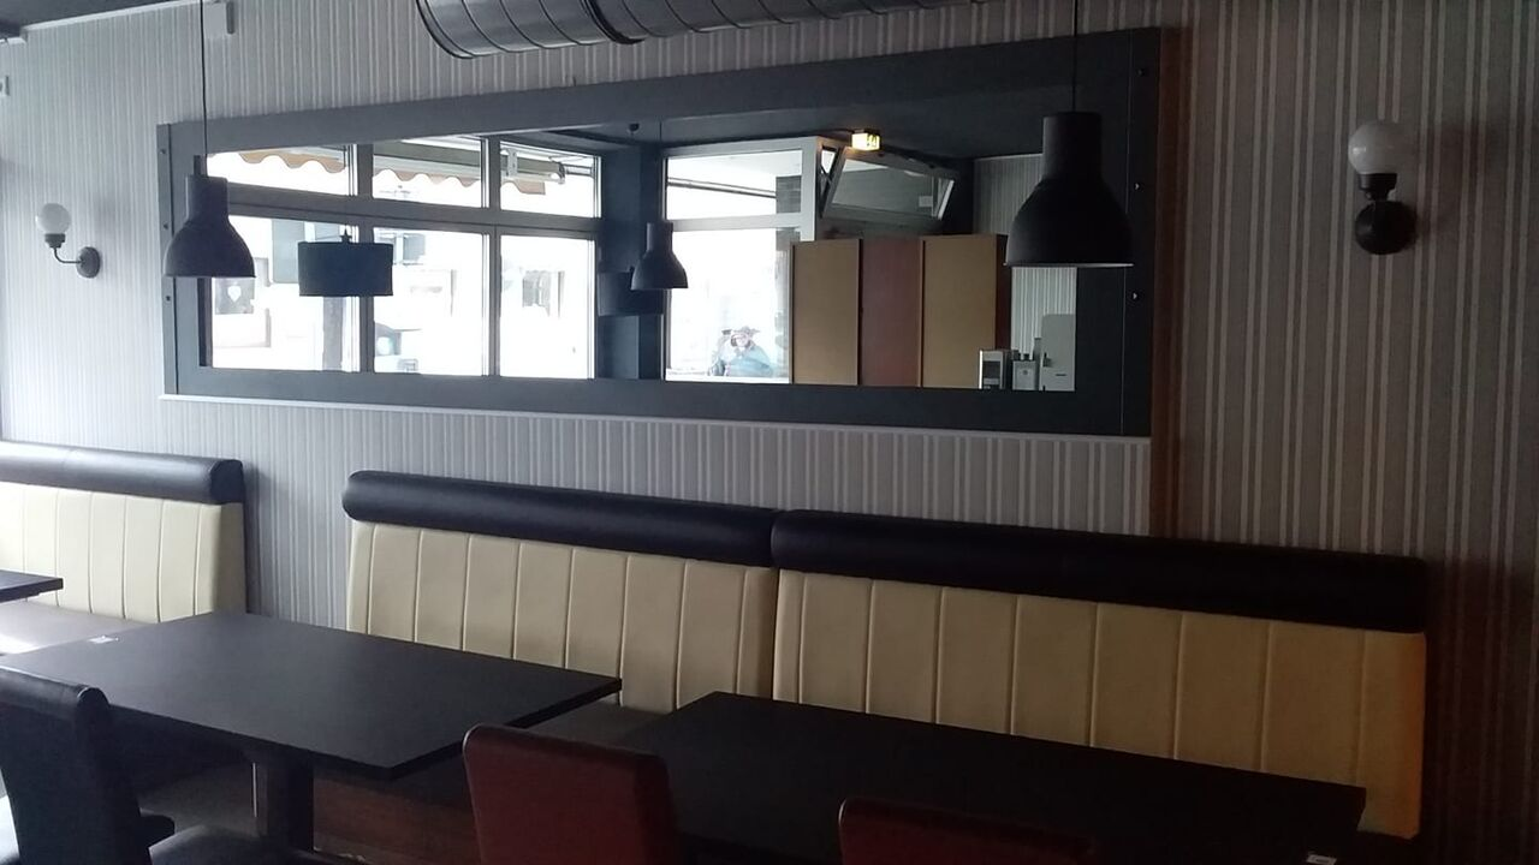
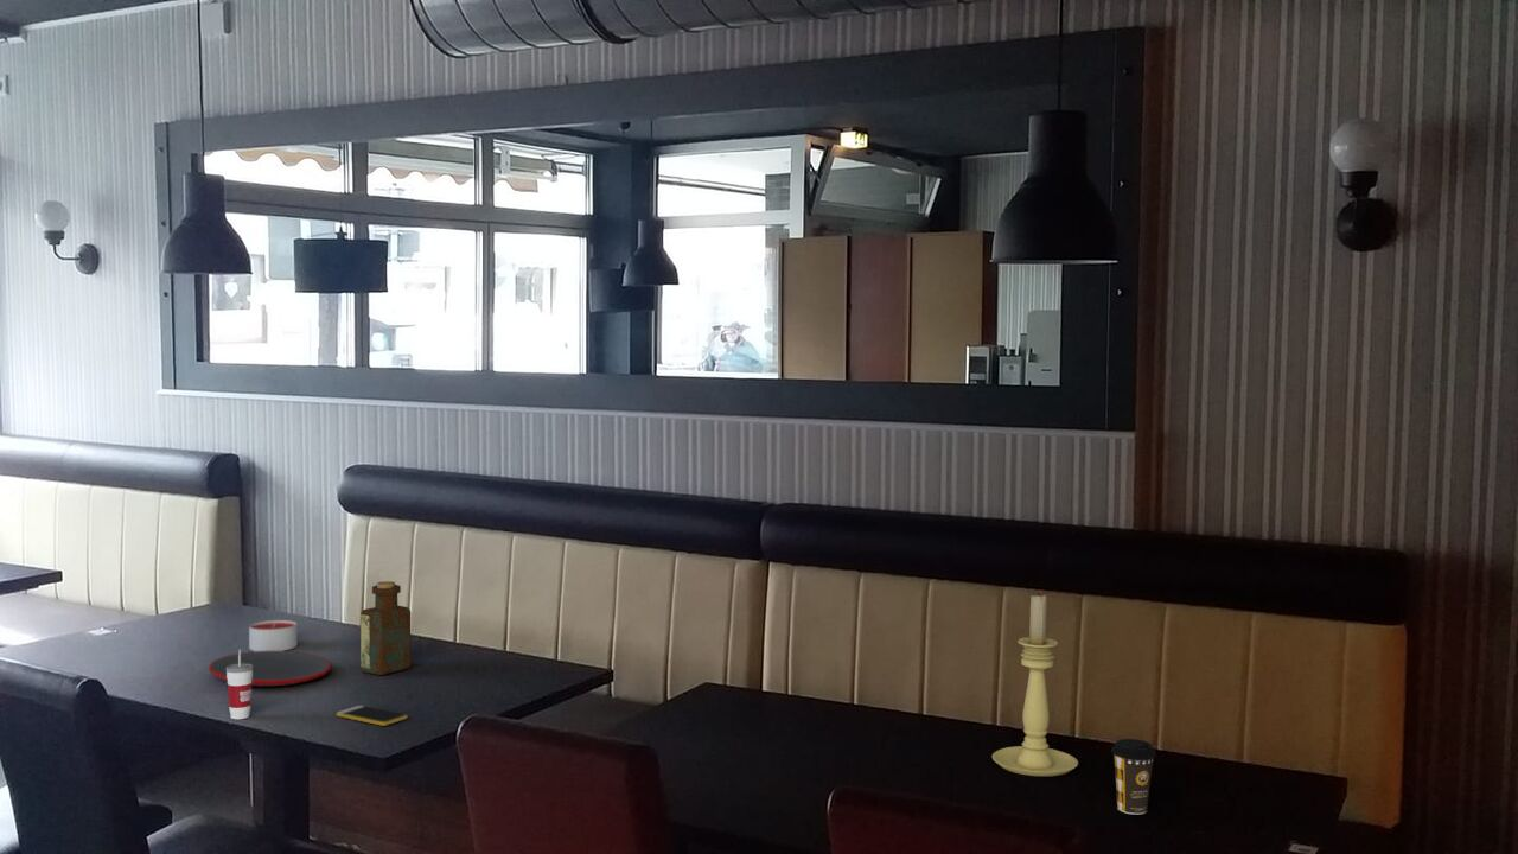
+ smartphone (371, 715)
+ cup (240, 682)
+ candle holder (1037, 678)
+ coffee cup (1133, 776)
+ plate (270, 669)
+ candle (273, 635)
+ bottle (385, 626)
